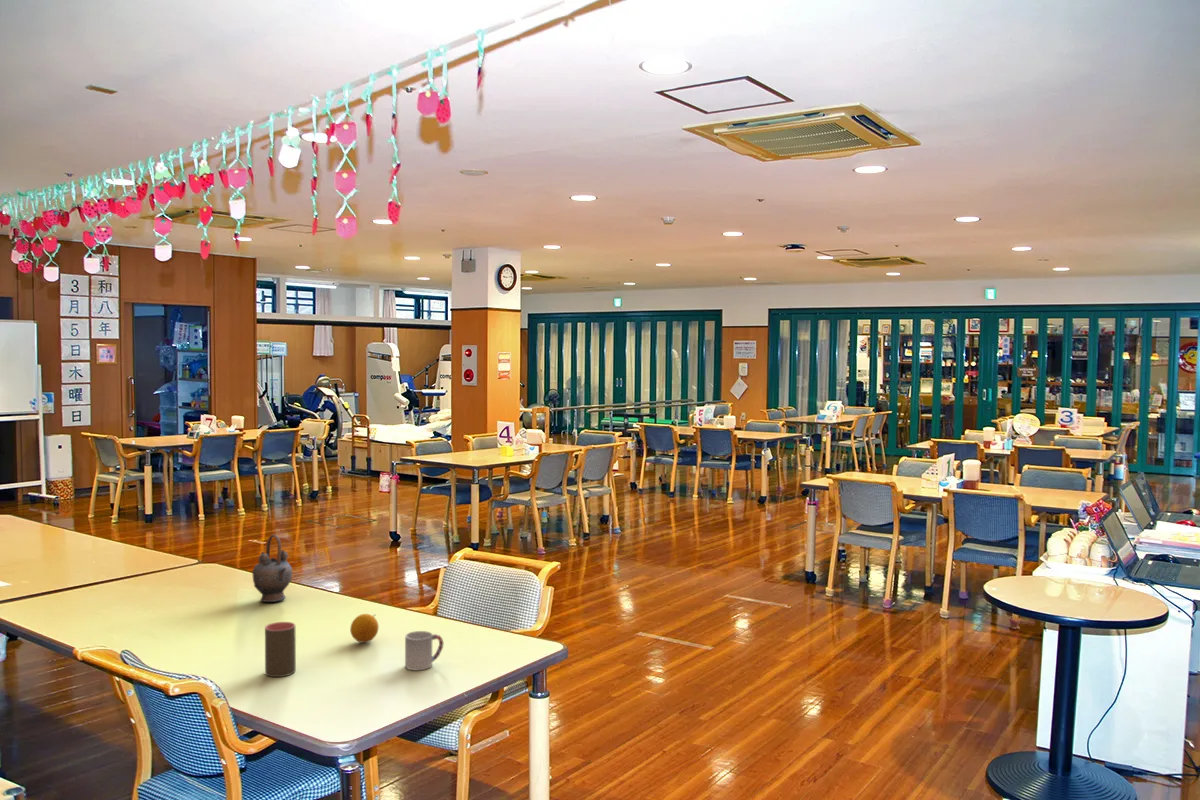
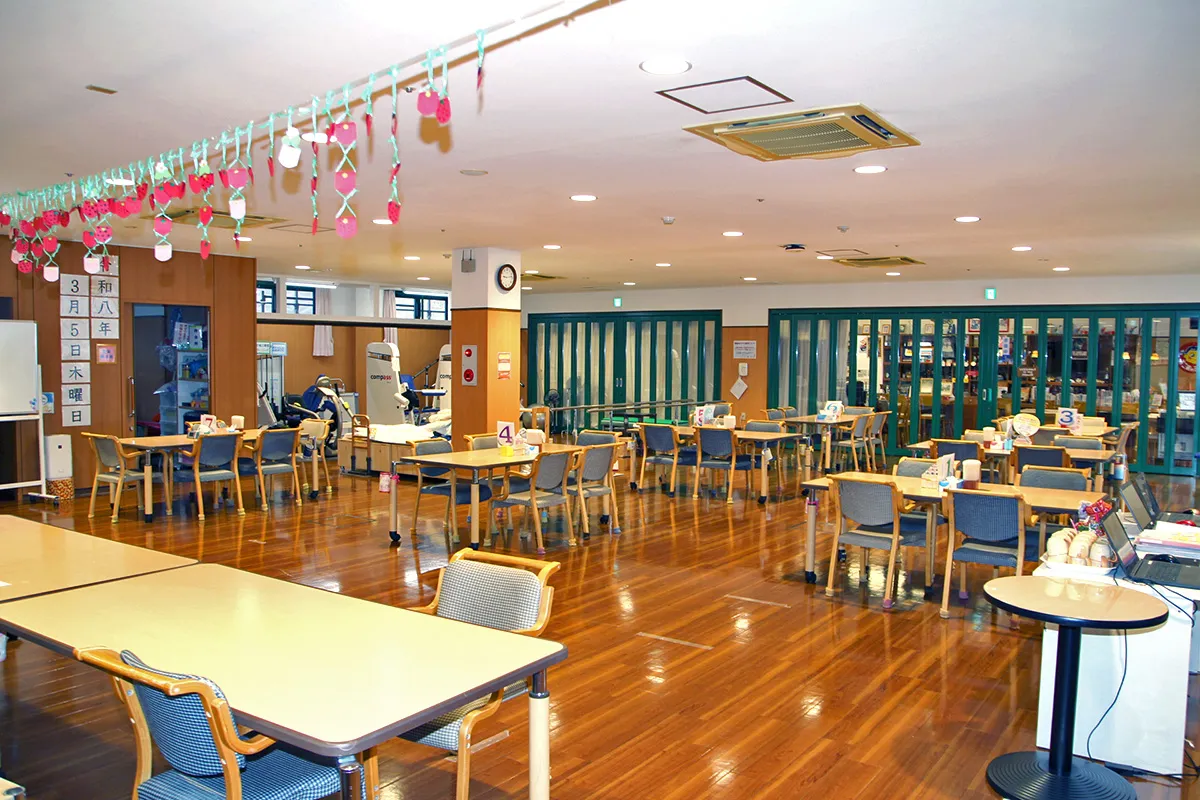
- teapot (274, 568)
- fruit (364, 628)
- cup (280, 649)
- cup (424, 649)
